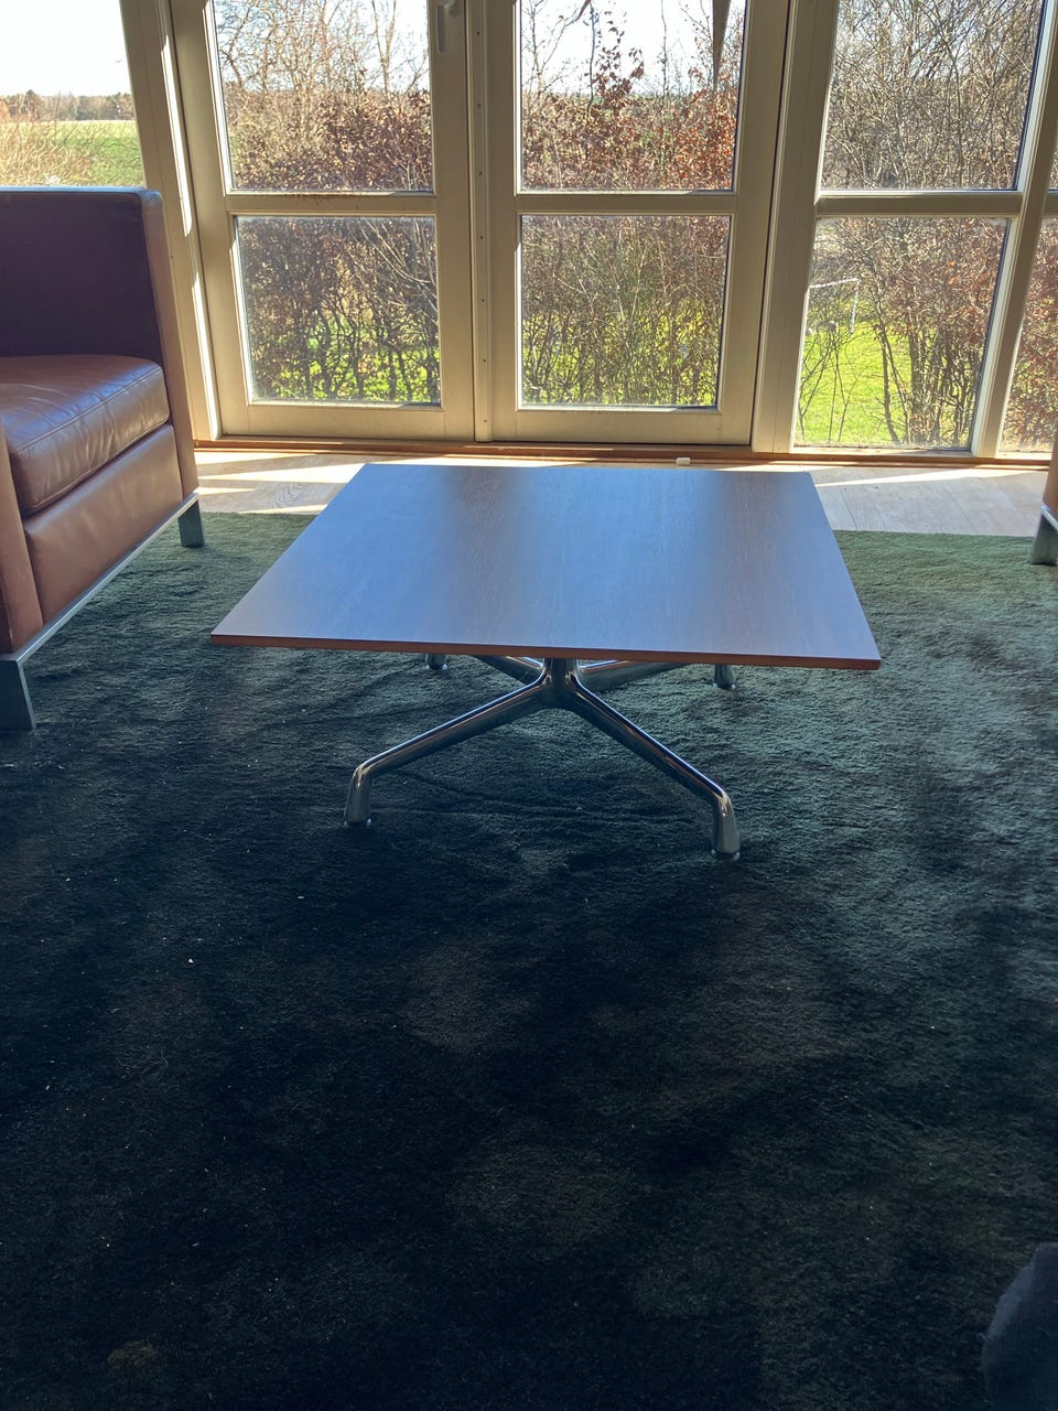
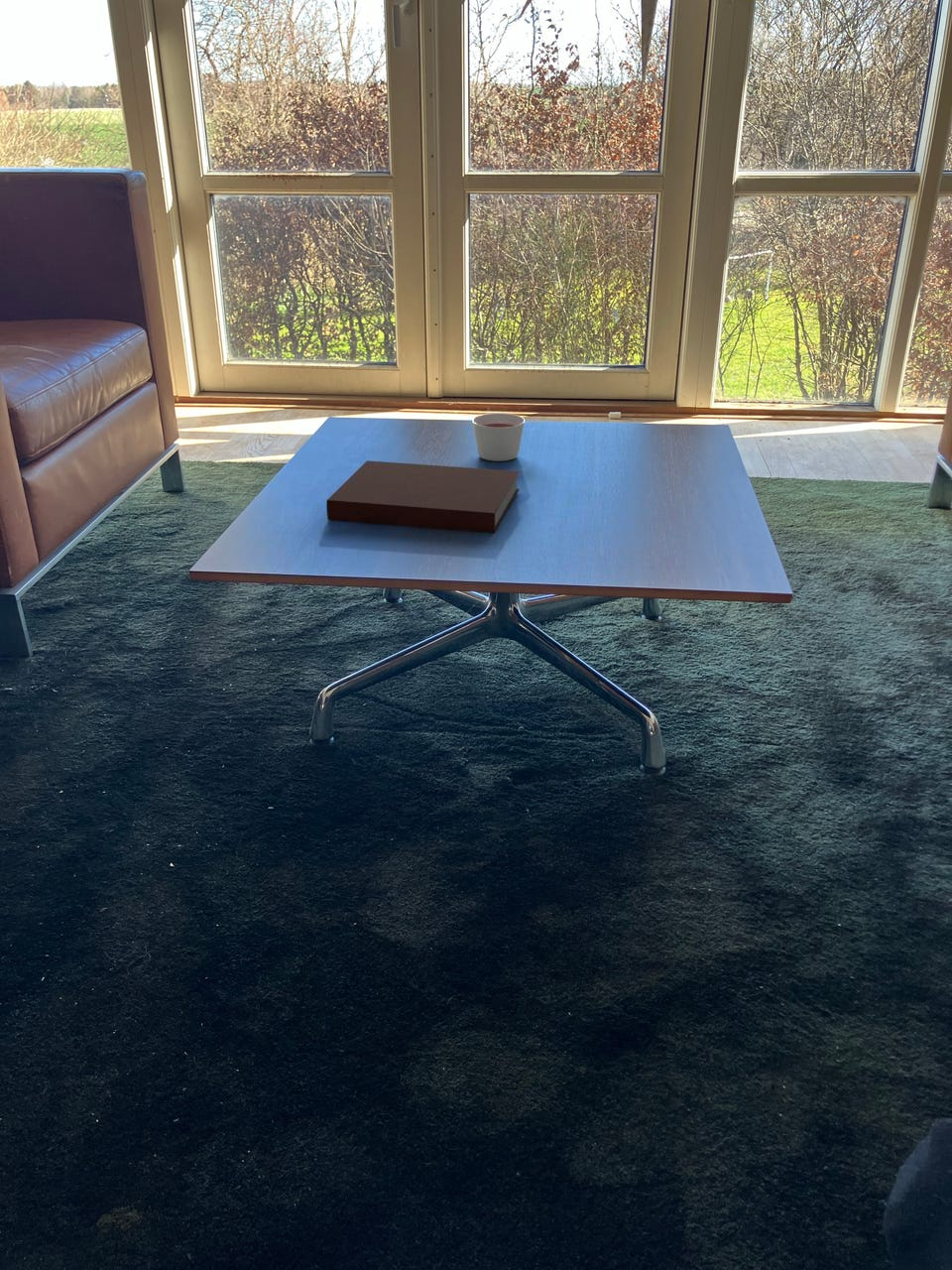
+ candle (498, 438)
+ notebook (426, 495)
